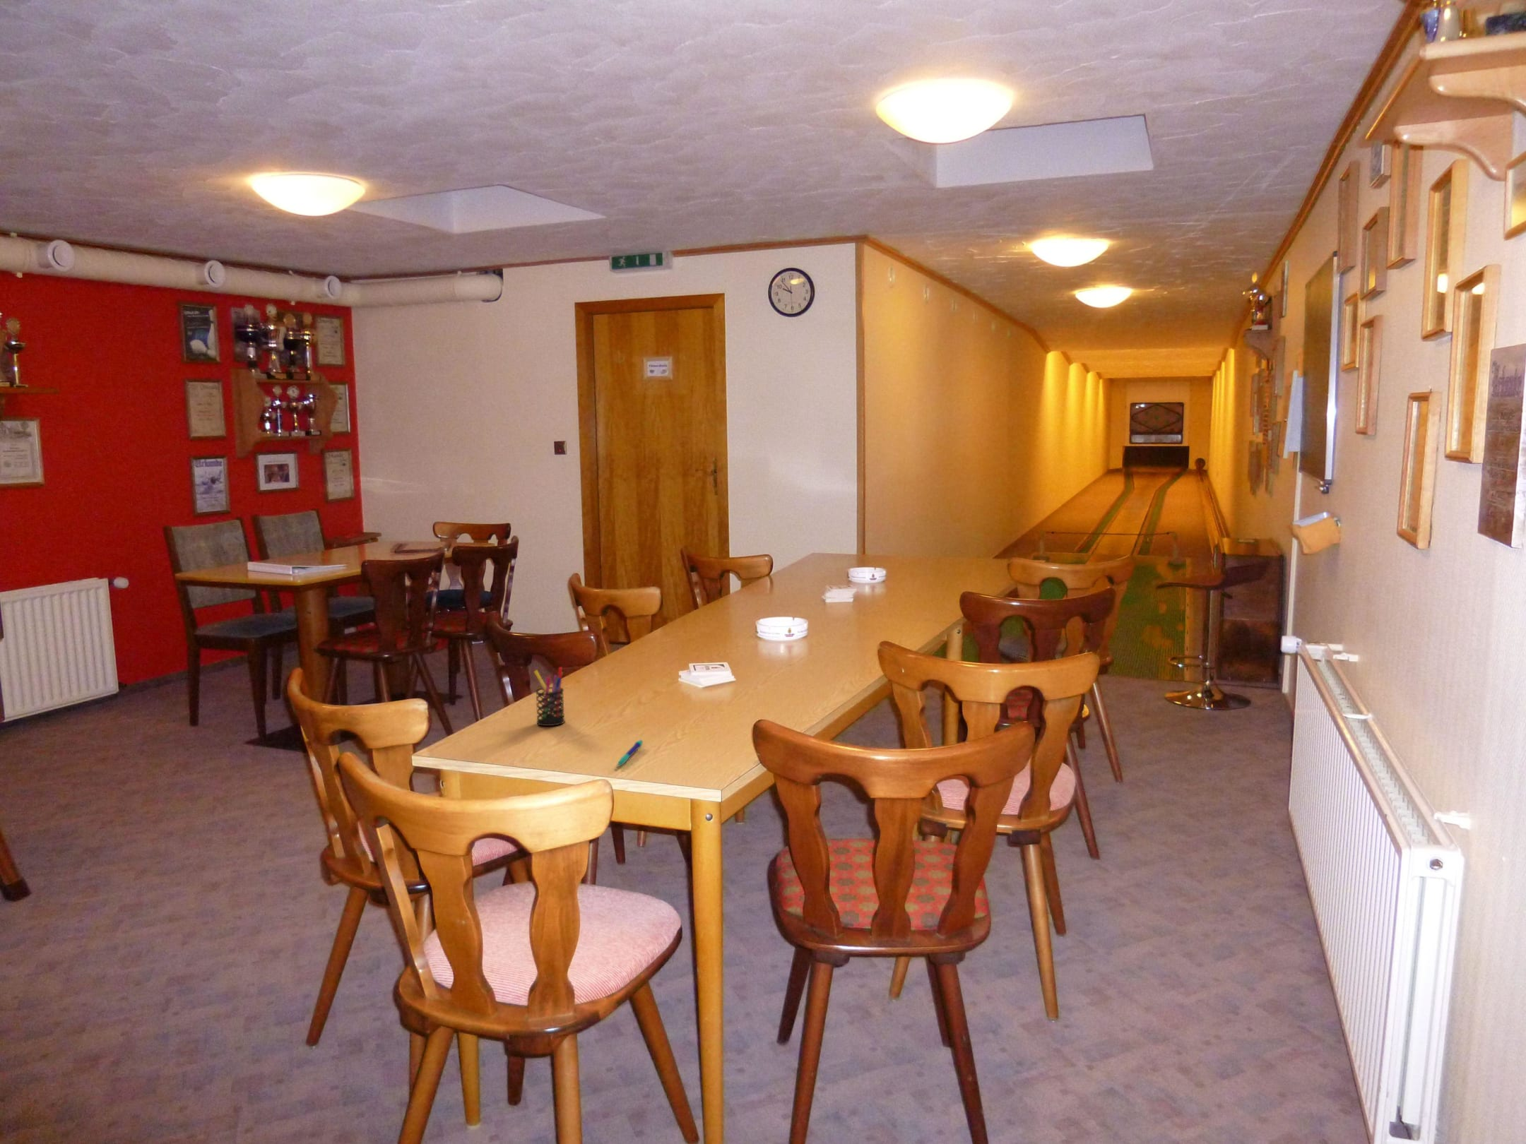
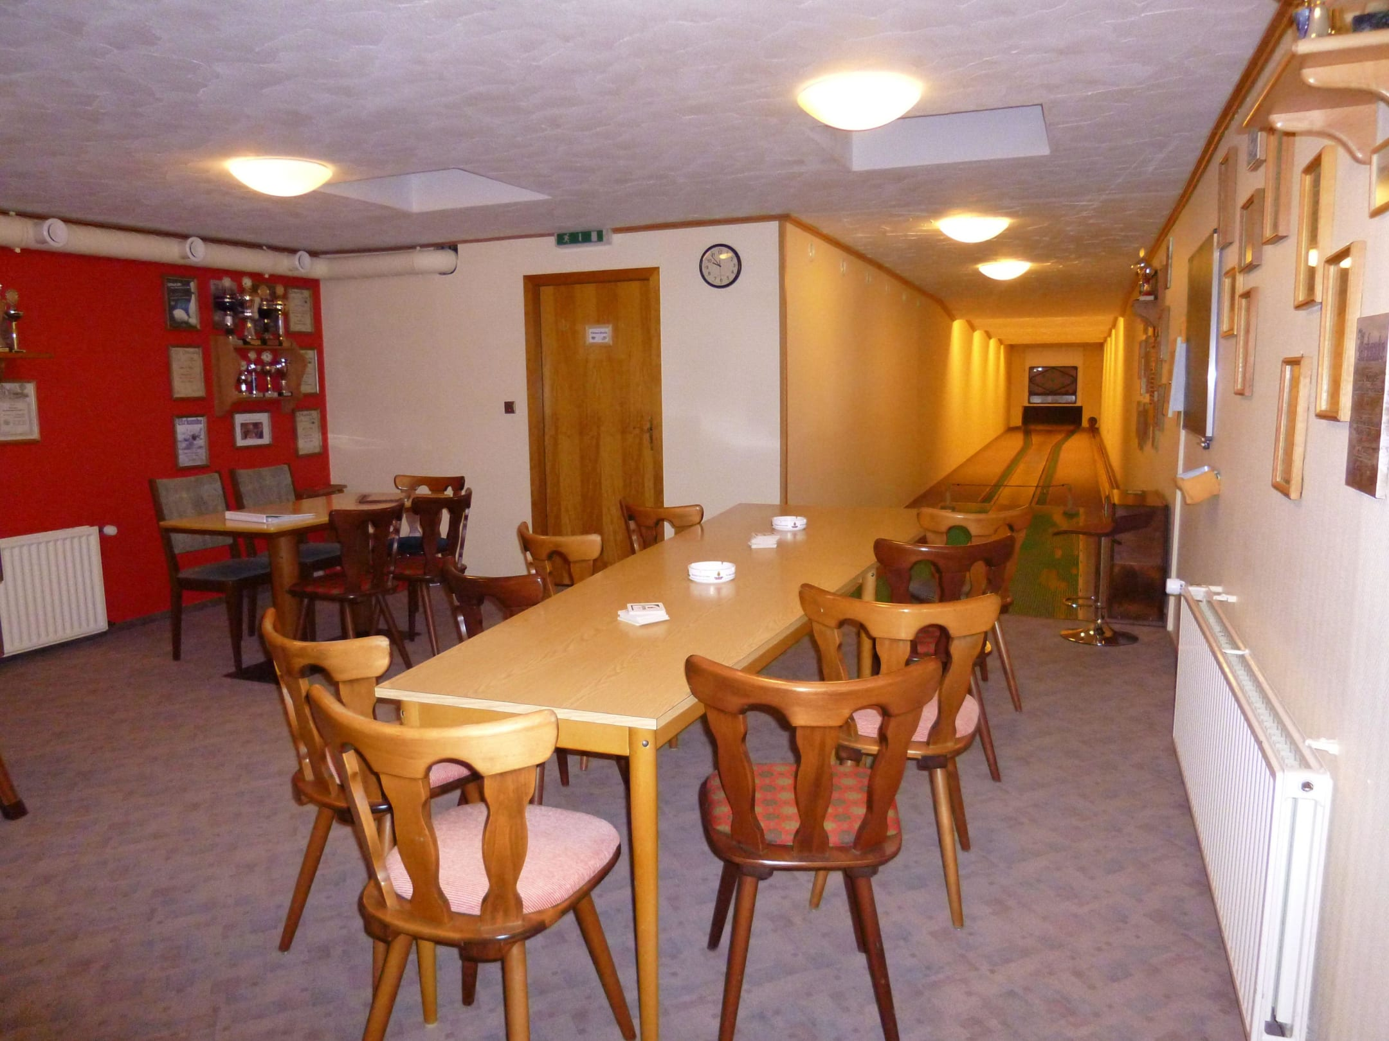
- pen (628, 752)
- pen holder (553, 693)
